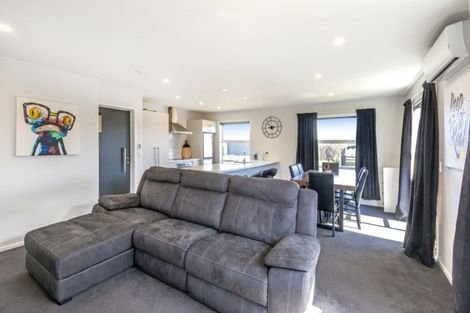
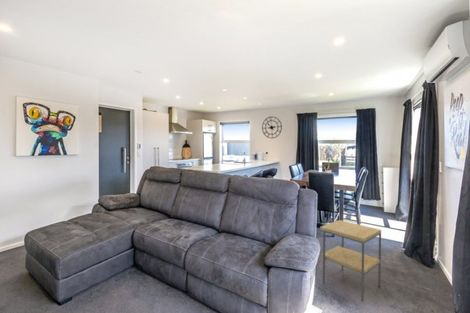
+ side table (349, 255)
